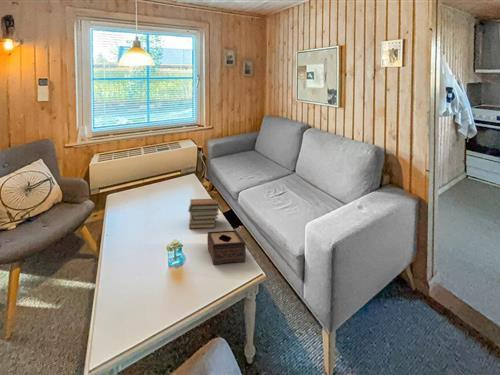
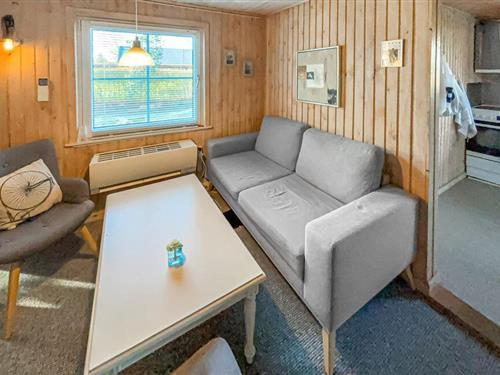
- tissue box (225, 246)
- book stack (203, 212)
